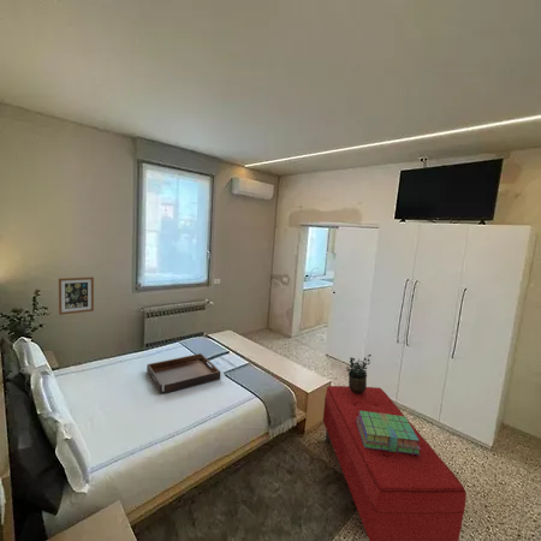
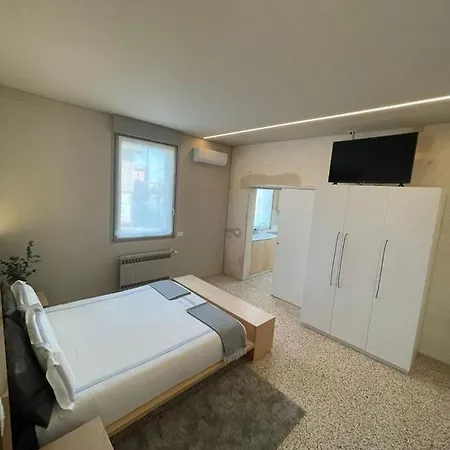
- wall art (76, 295)
- serving tray (183, 370)
- stack of books (386, 429)
- bench (375, 456)
- potted plant (358, 373)
